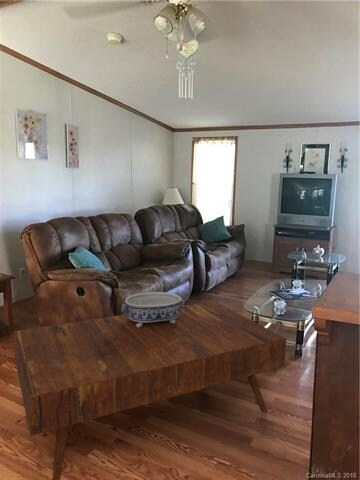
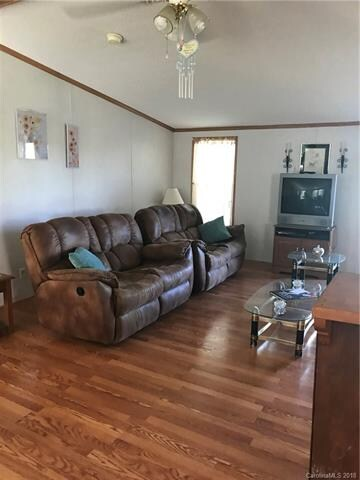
- coffee table (147, 368)
- decorative bowl (153, 308)
